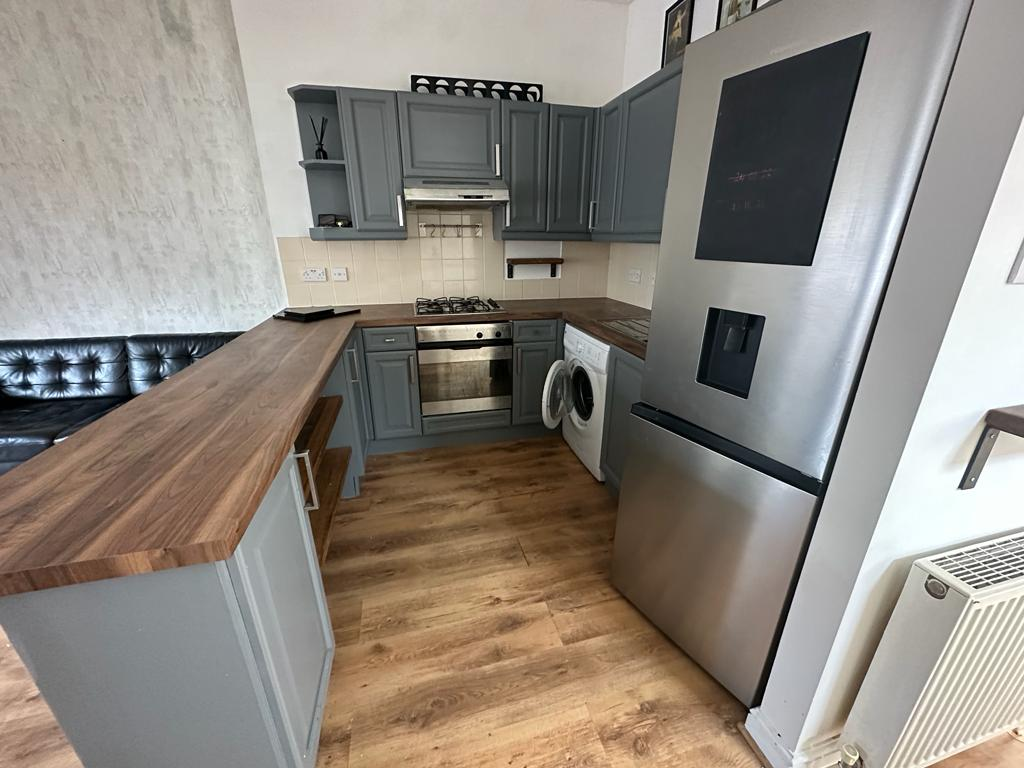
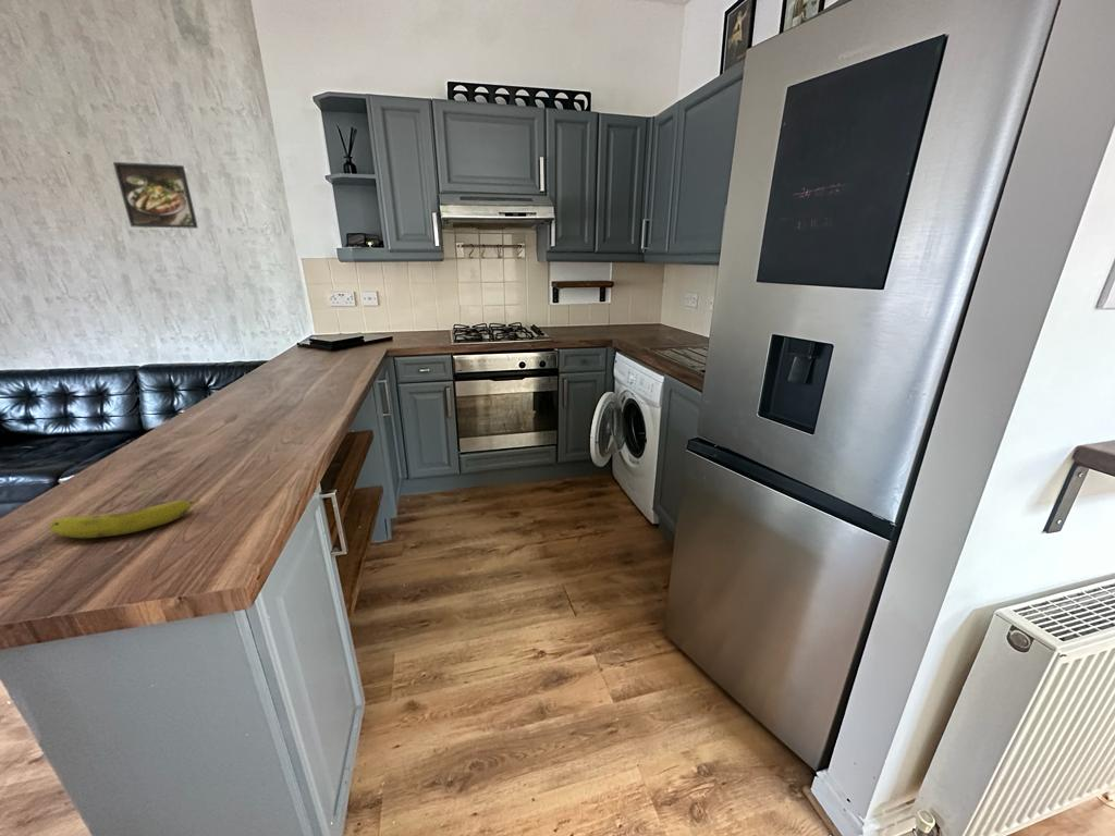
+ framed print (157, 196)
+ fruit (120, 516)
